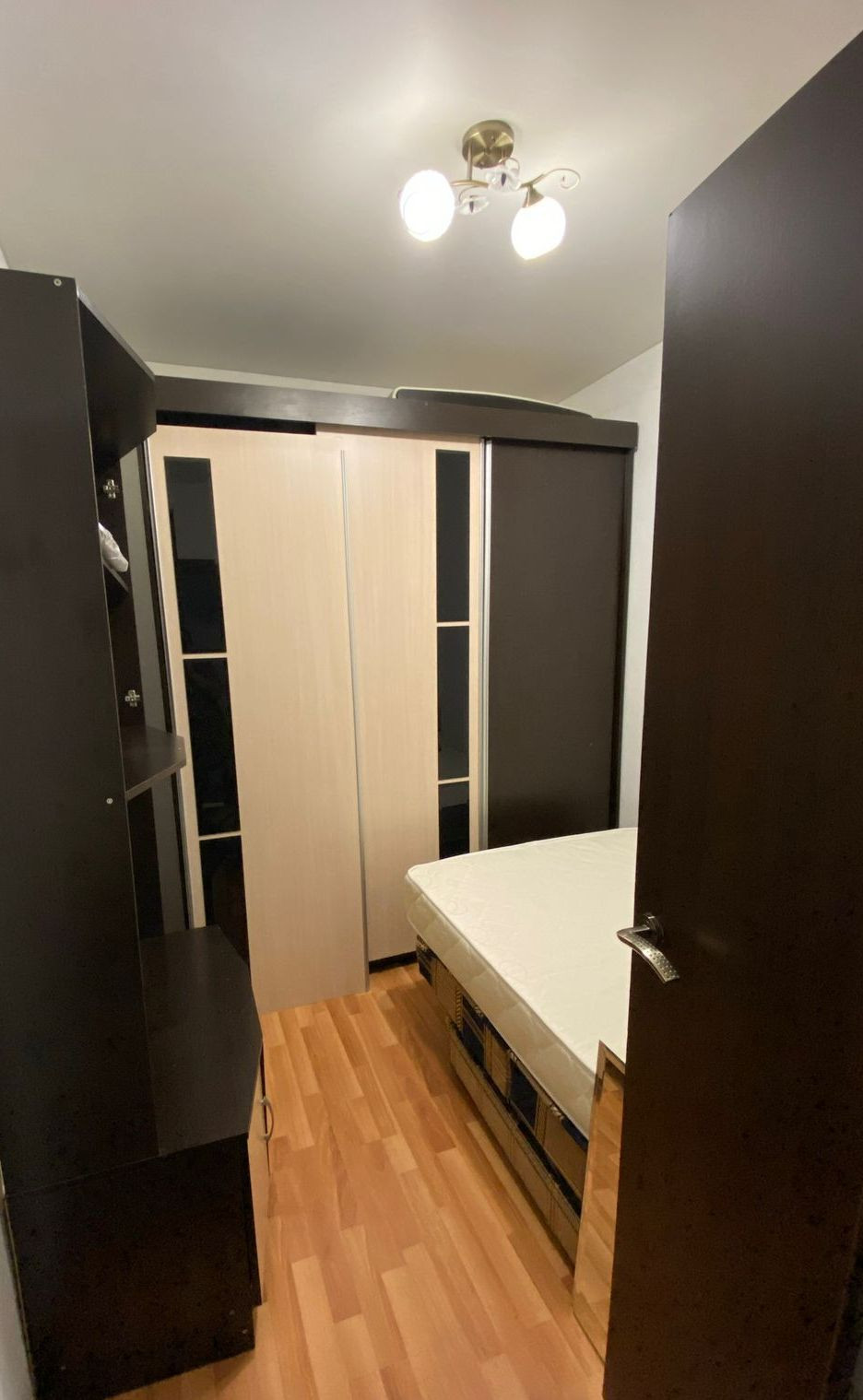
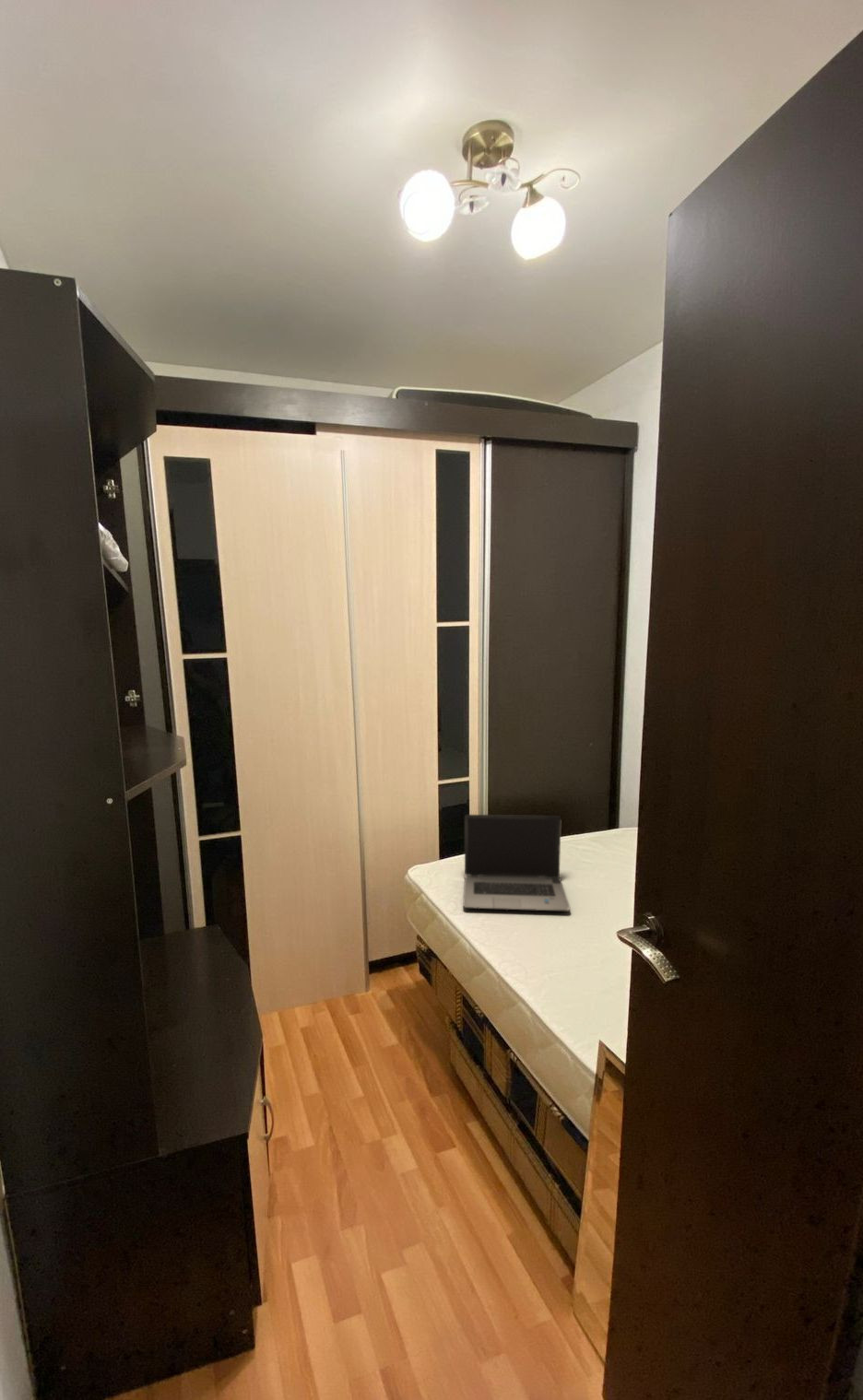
+ laptop computer (514, 861)
